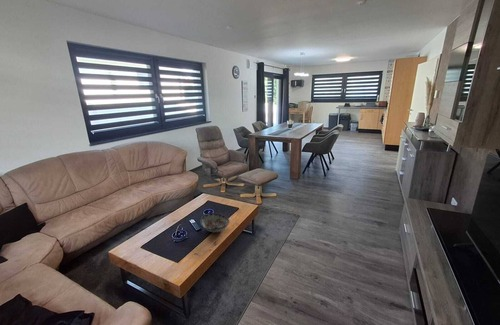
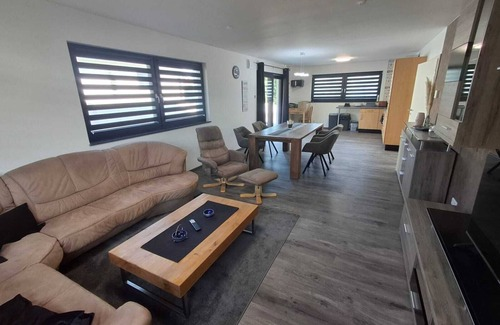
- decorative bowl (215, 224)
